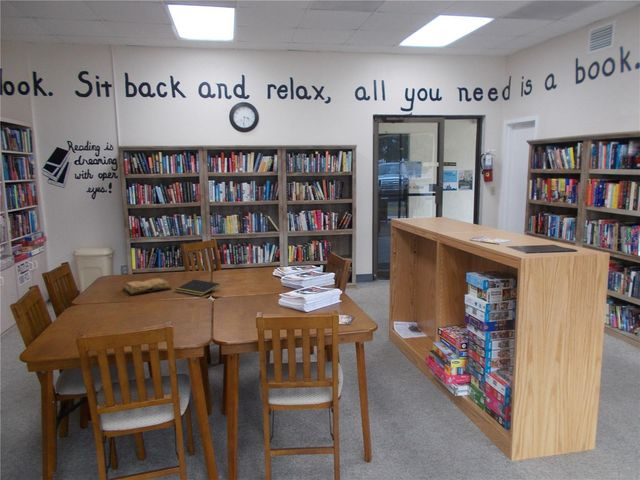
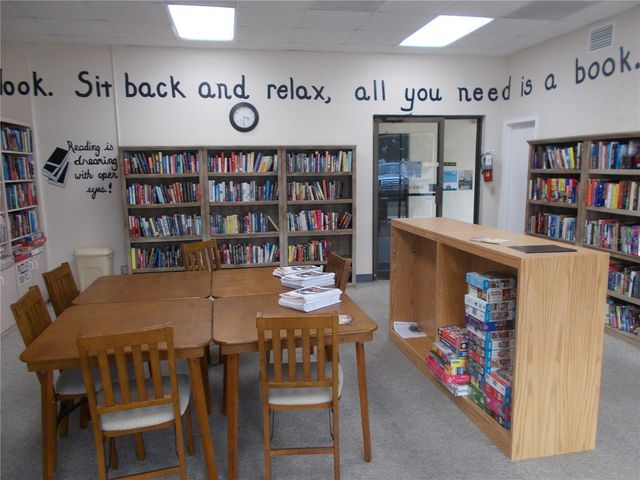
- diary (146, 285)
- notepad (197, 287)
